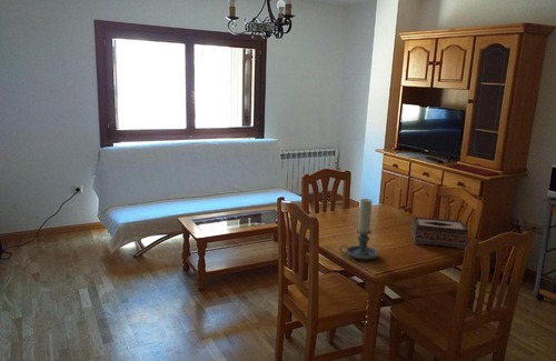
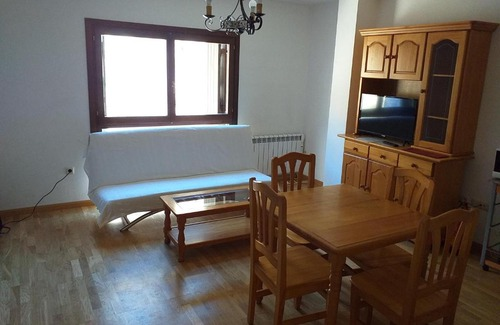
- candle holder (360, 227)
- tissue box (438, 232)
